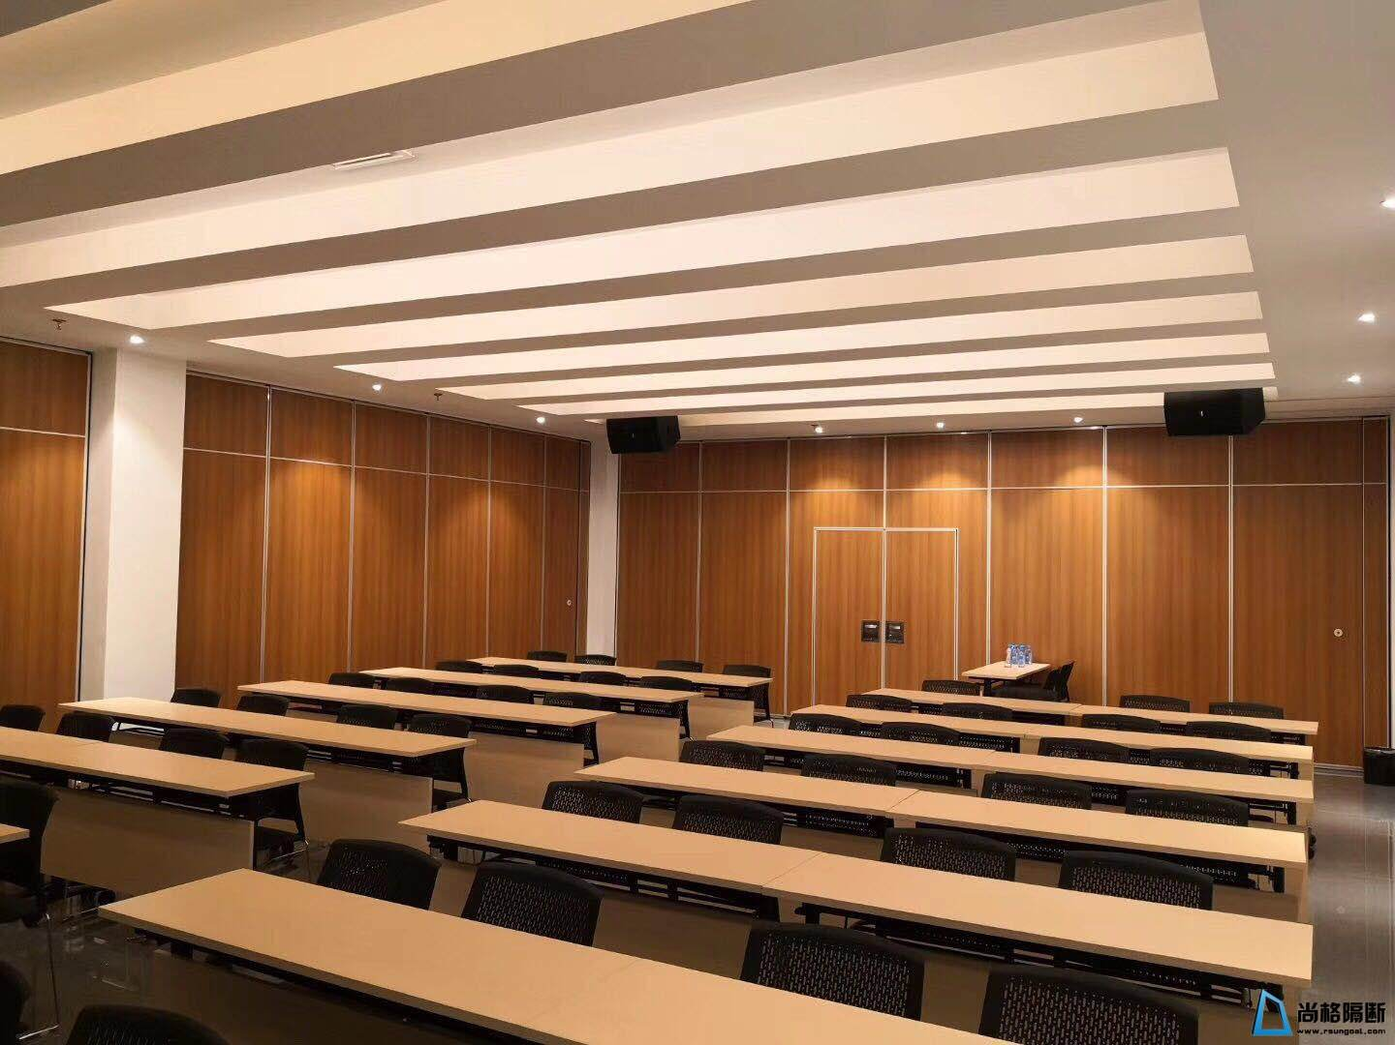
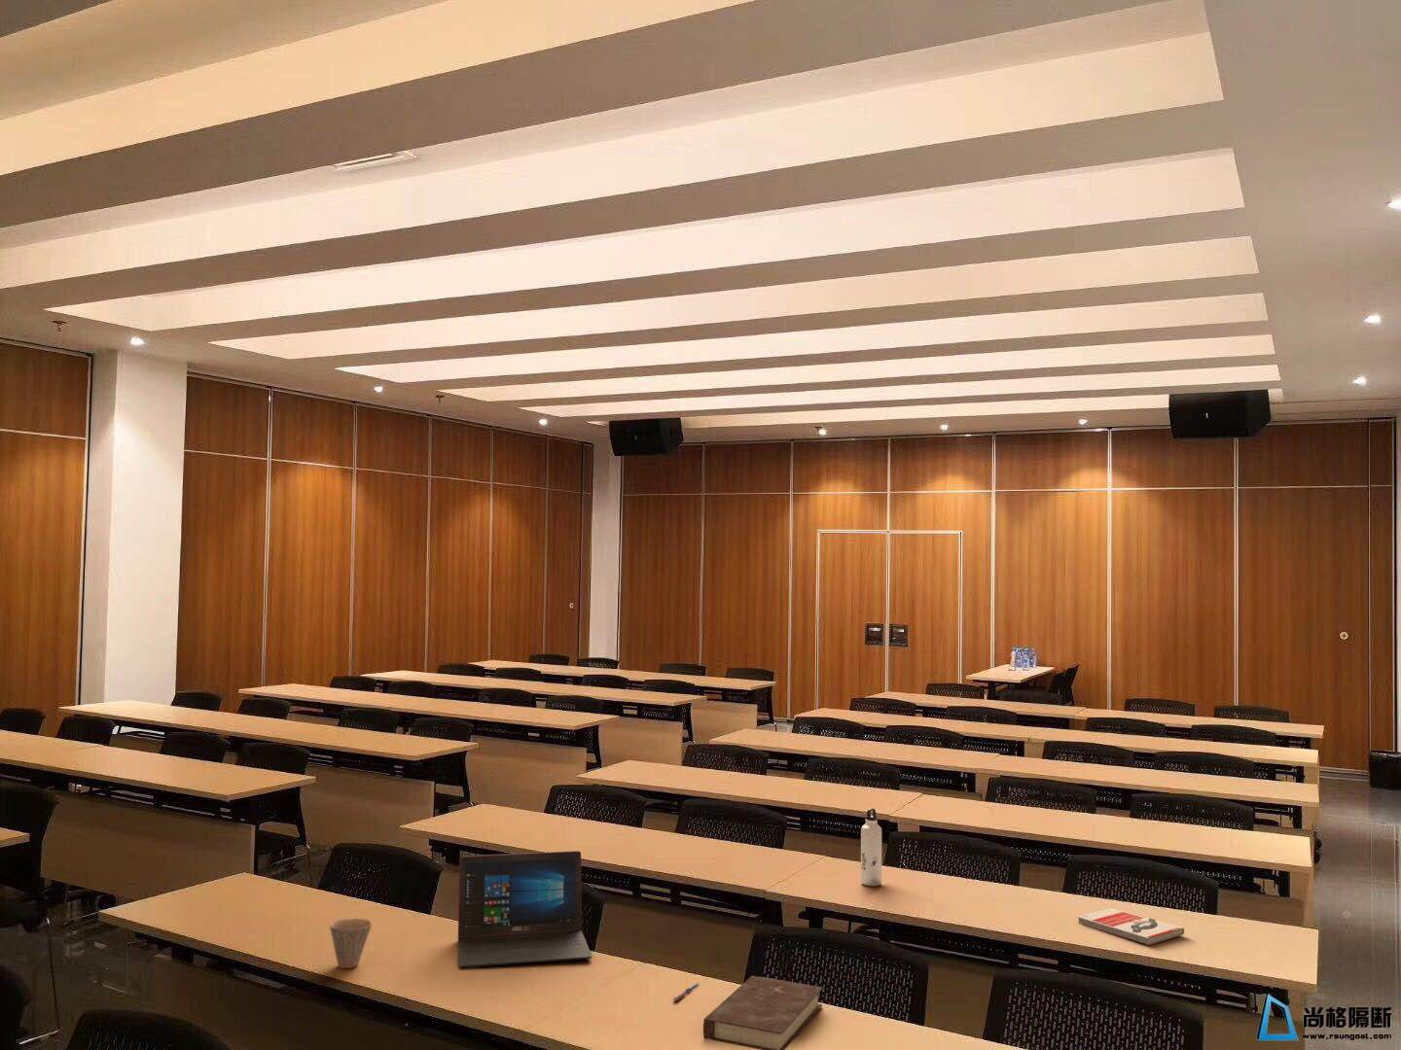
+ book (764, 1011)
+ water bottle (870, 846)
+ pen (686, 990)
+ book (1130, 924)
+ cup (351, 943)
+ laptop (523, 907)
